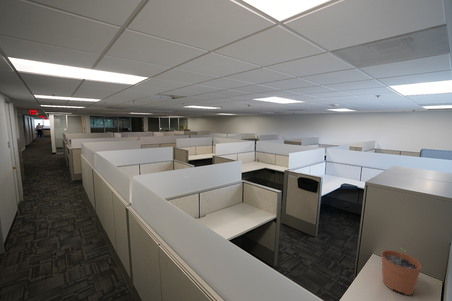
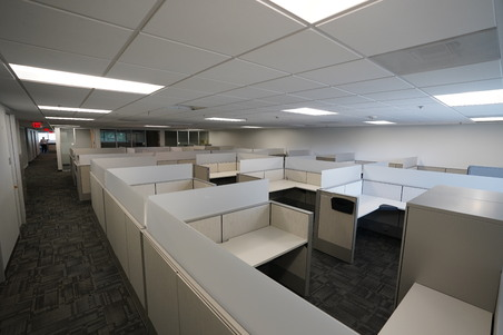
- plant pot (399, 265)
